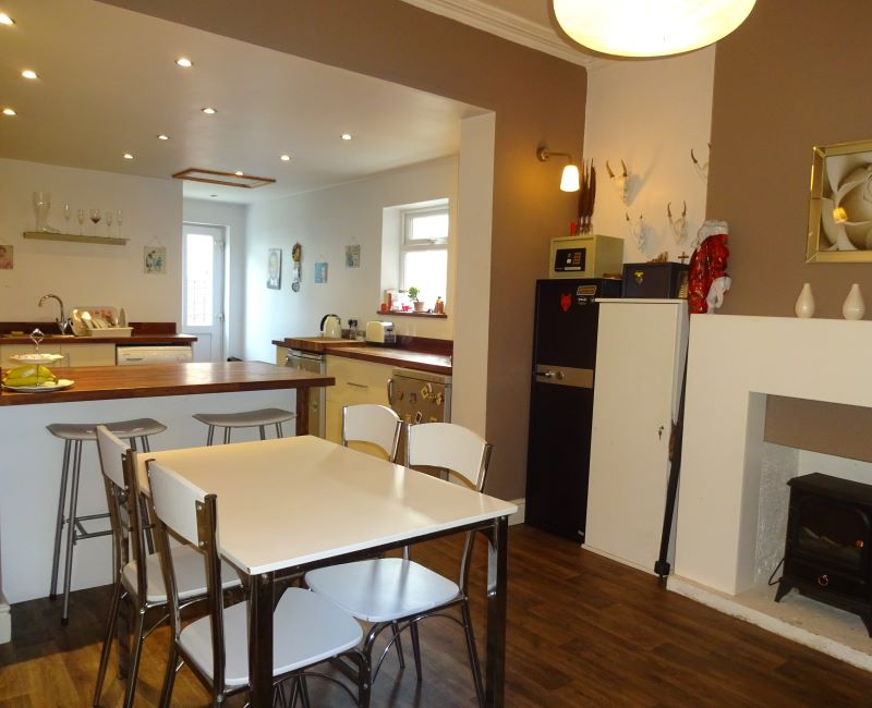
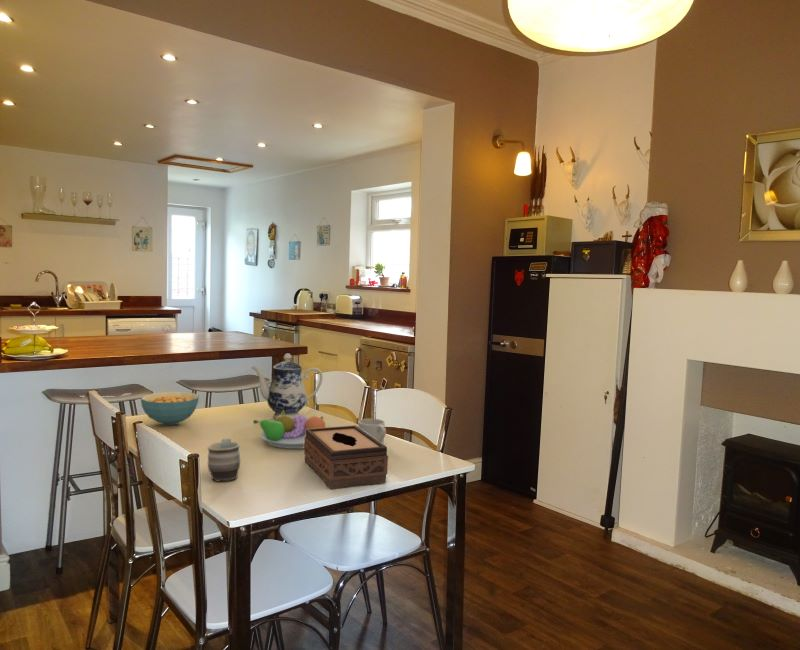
+ tissue box (343, 454)
+ fruit bowl (292, 427)
+ mug (373, 434)
+ teapot (287, 385)
+ mug (223, 459)
+ cereal bowl (170, 410)
